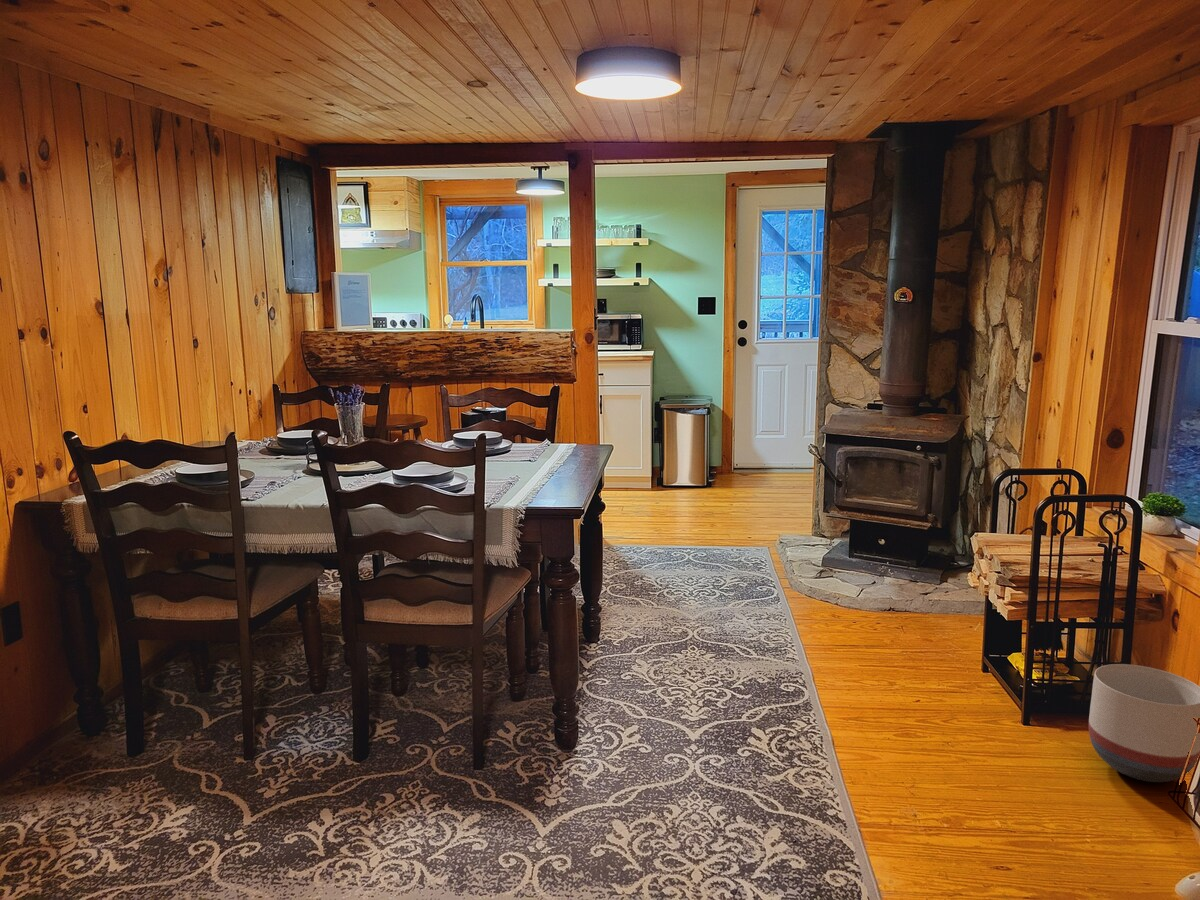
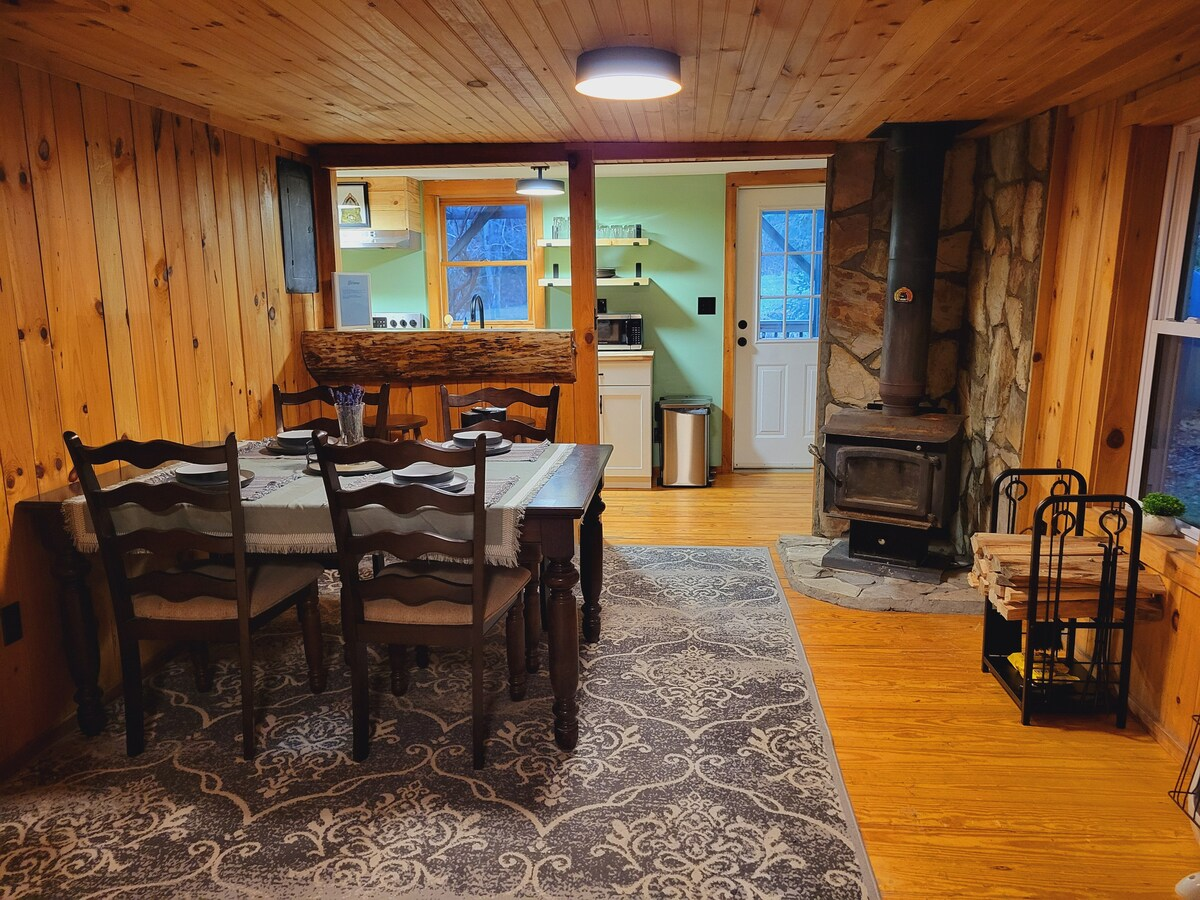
- planter (1143, 727)
